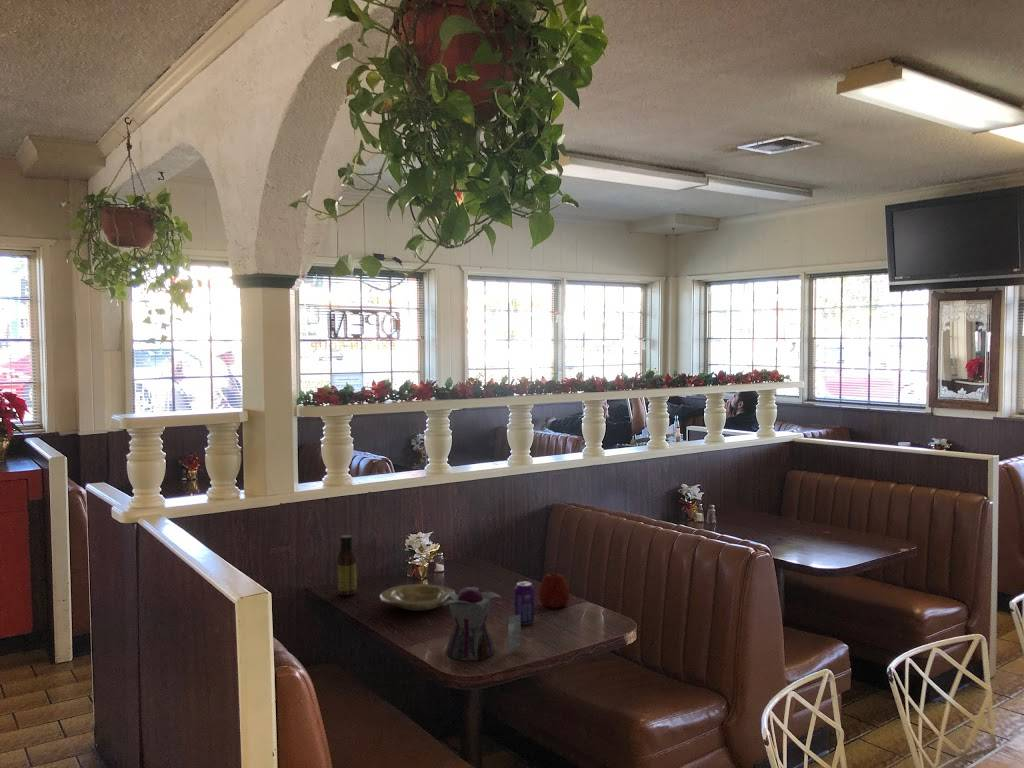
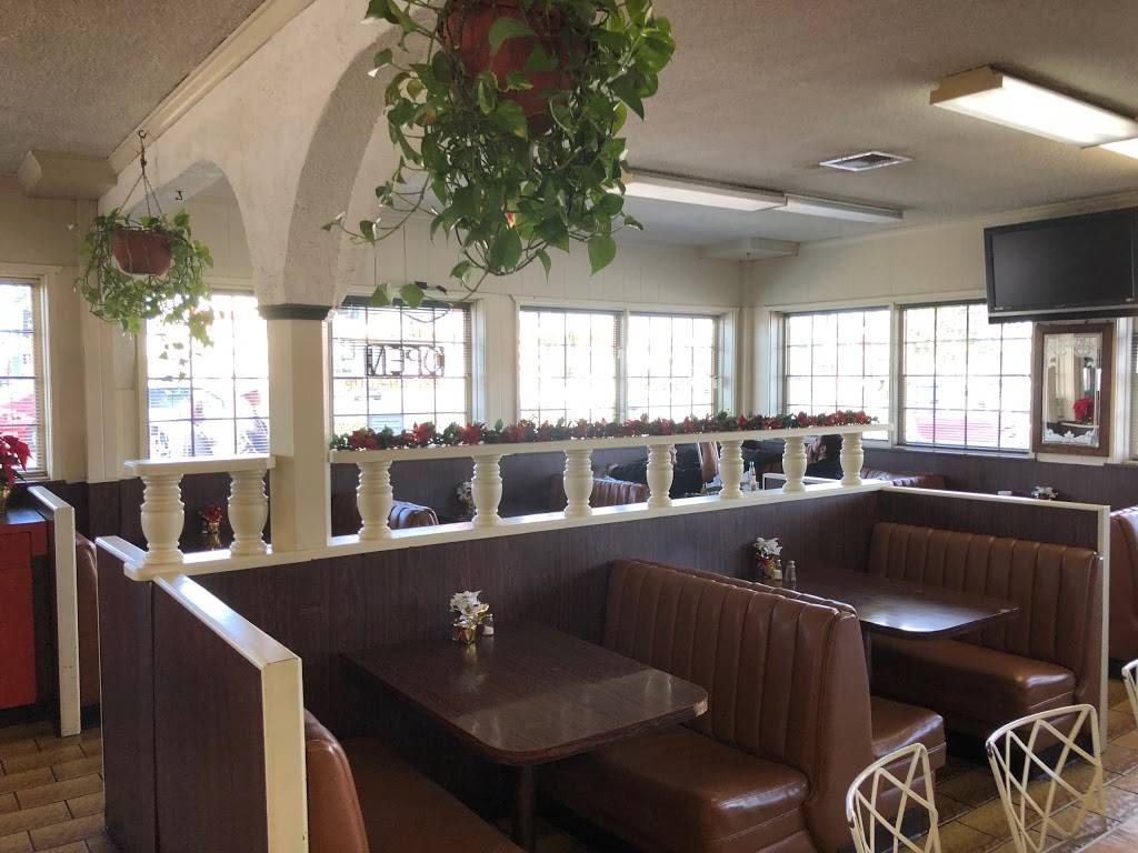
- apple (554, 589)
- teapot (477, 620)
- beverage can (524, 602)
- plate (417, 599)
- sauce bottle (347, 564)
